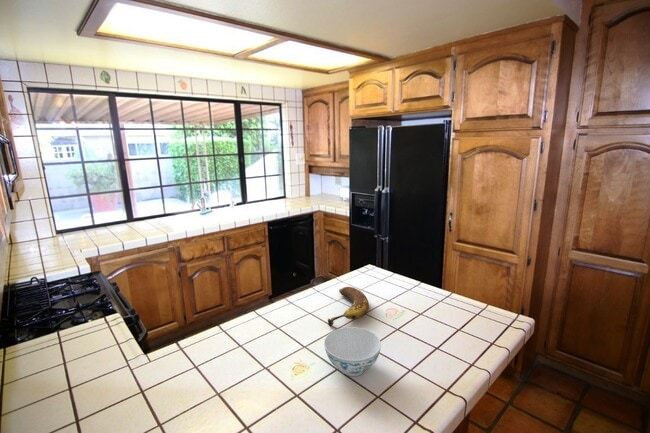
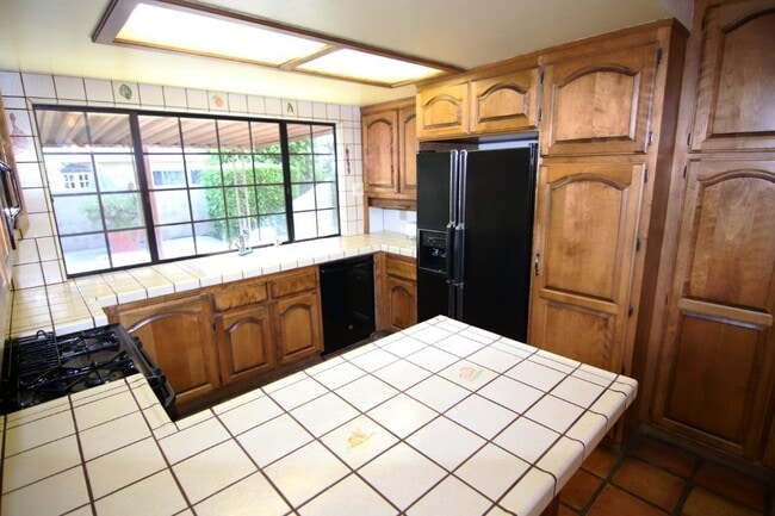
- banana (349, 299)
- chinaware (352, 355)
